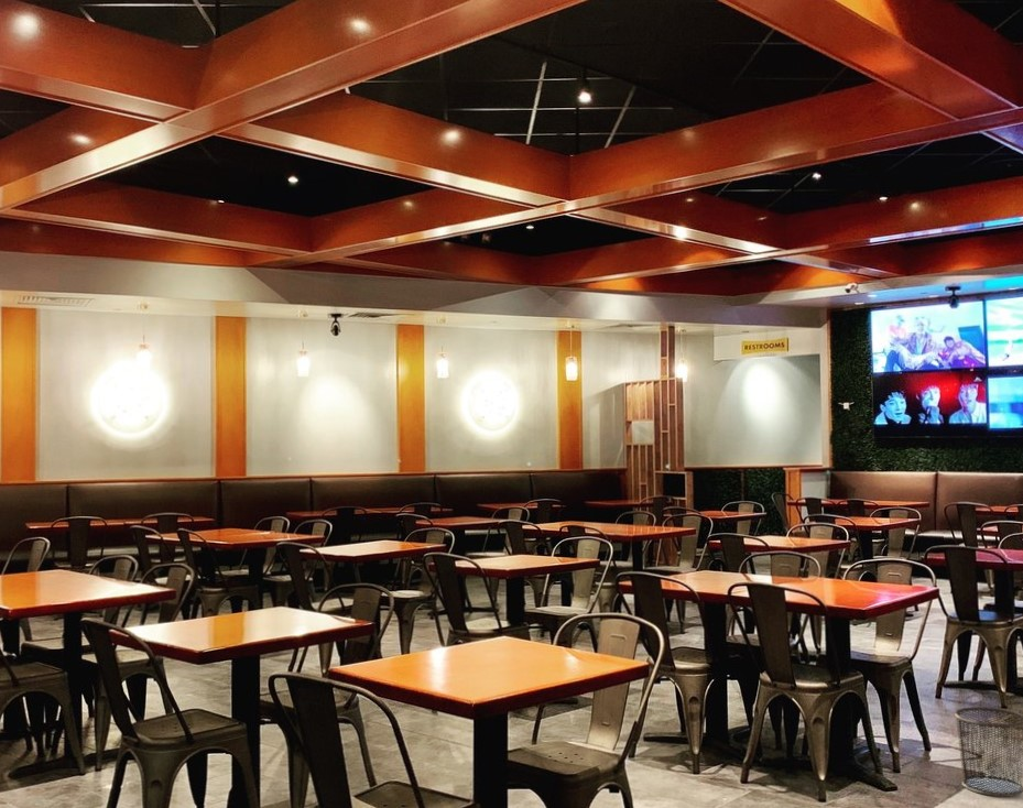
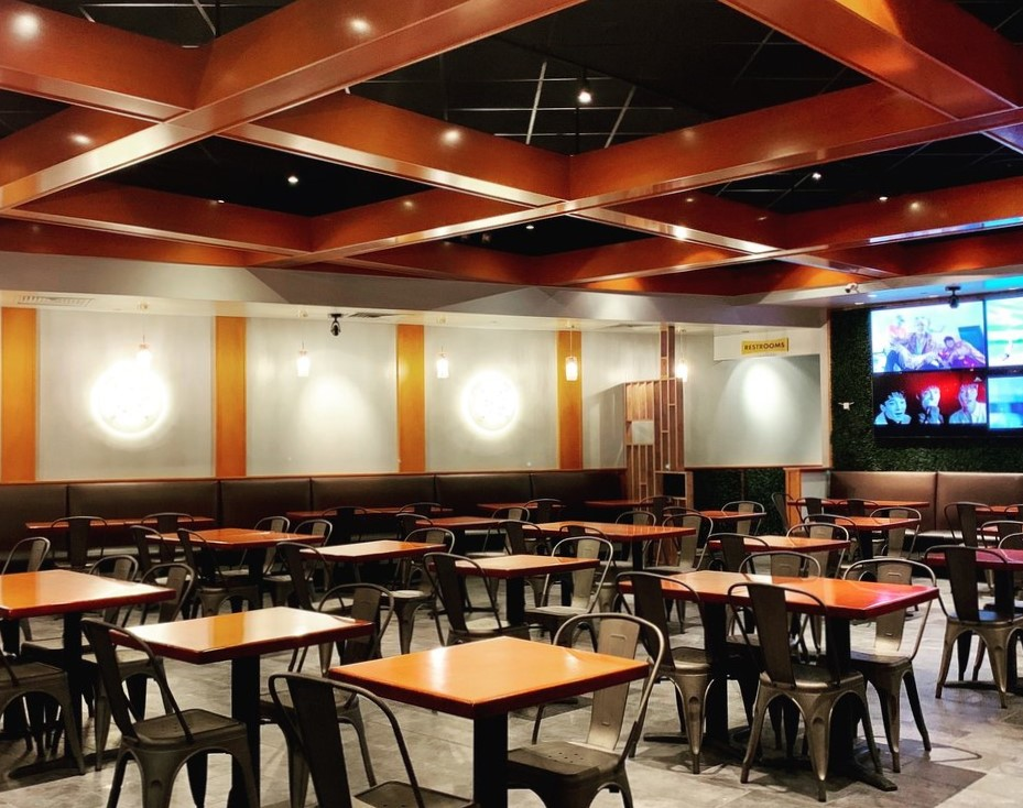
- waste bin (991, 750)
